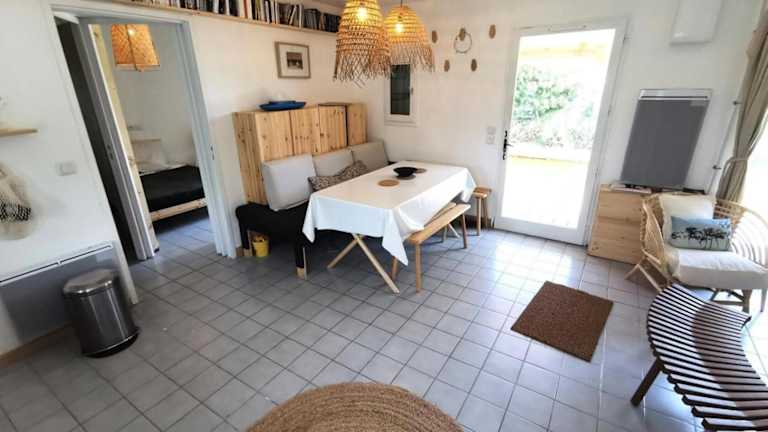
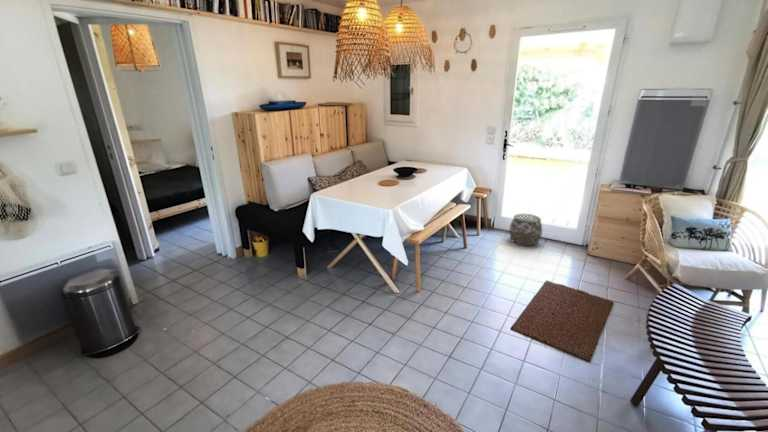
+ woven basket (525, 229)
